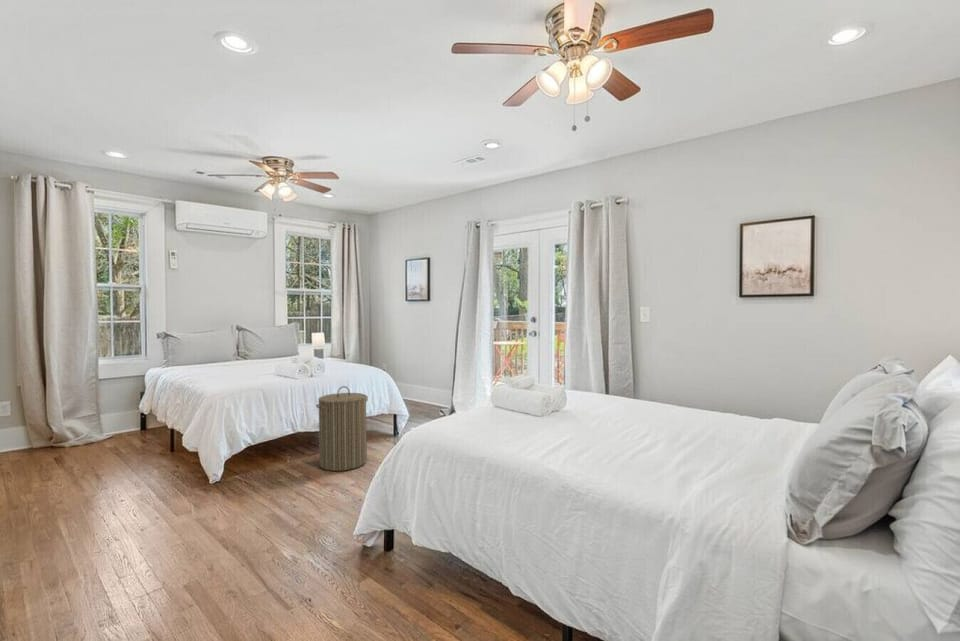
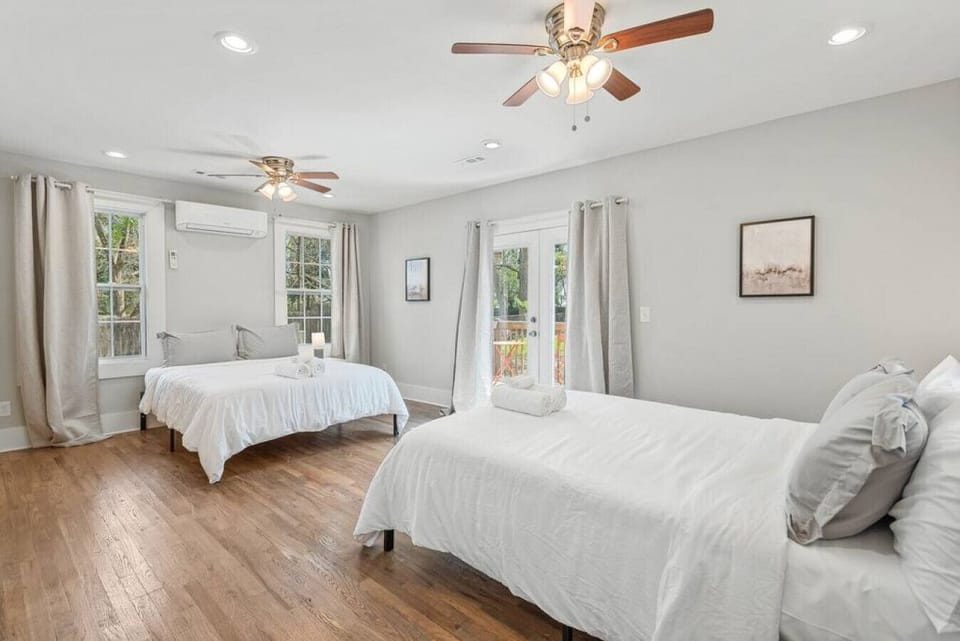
- laundry hamper (343, 424)
